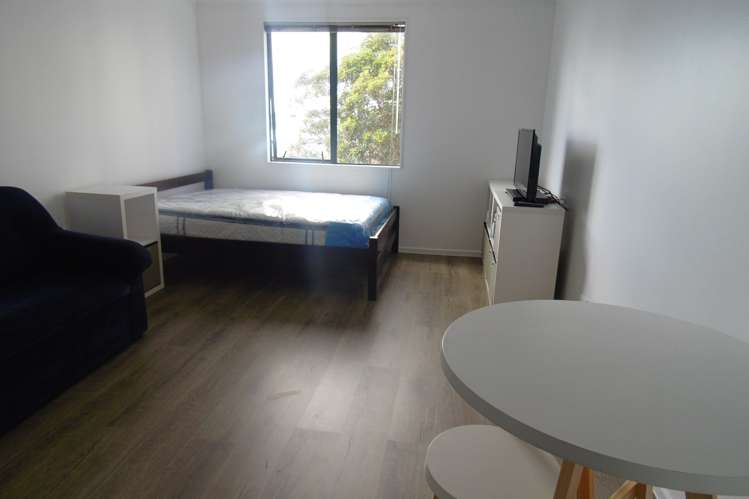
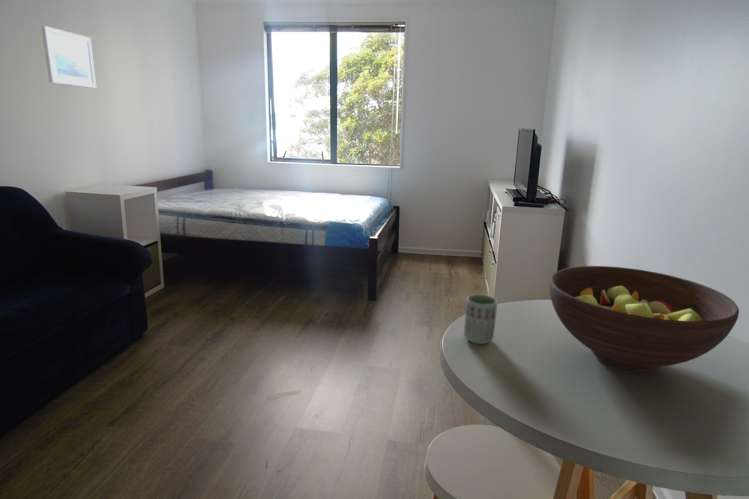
+ fruit bowl (630, 324)
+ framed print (70, 59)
+ cup (480, 319)
